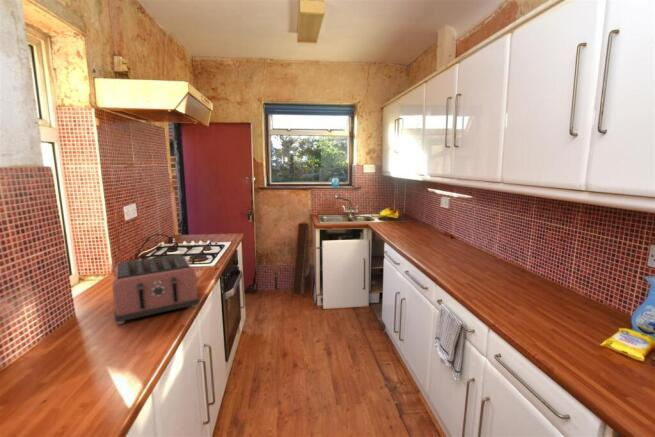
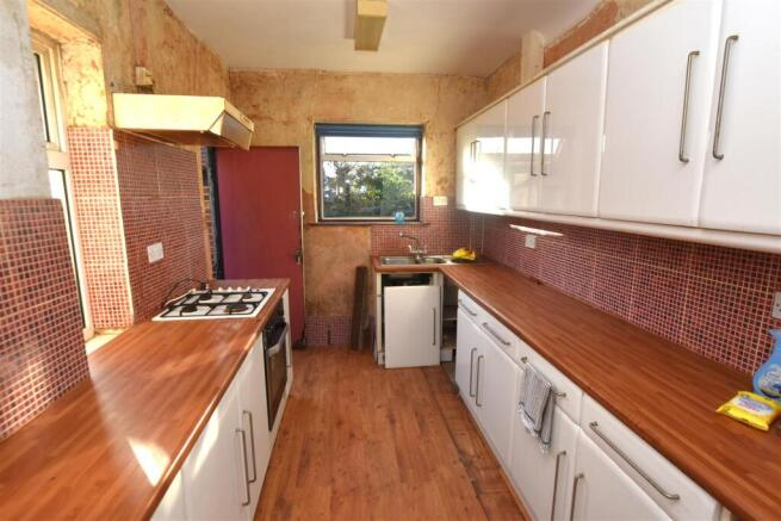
- toaster (155, 284)
